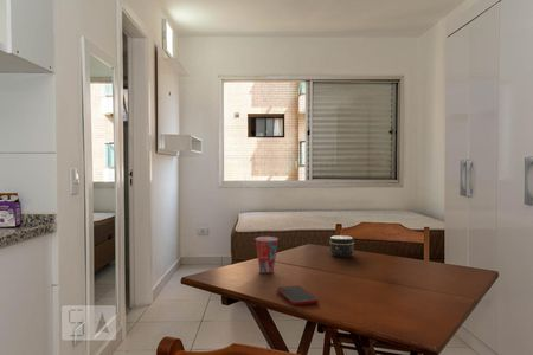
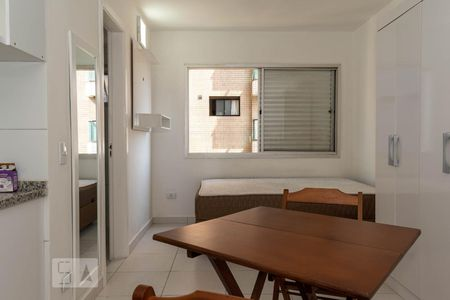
- cell phone (296, 295)
- jar (341, 246)
- cup (265, 254)
